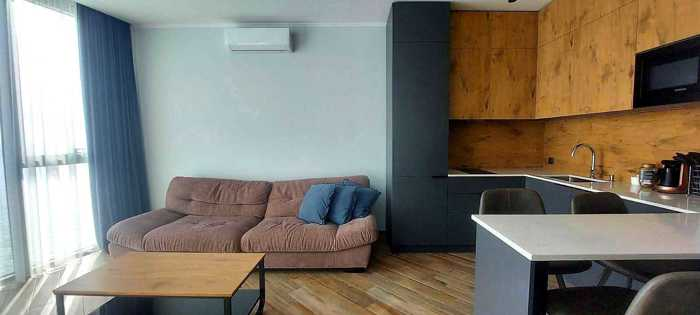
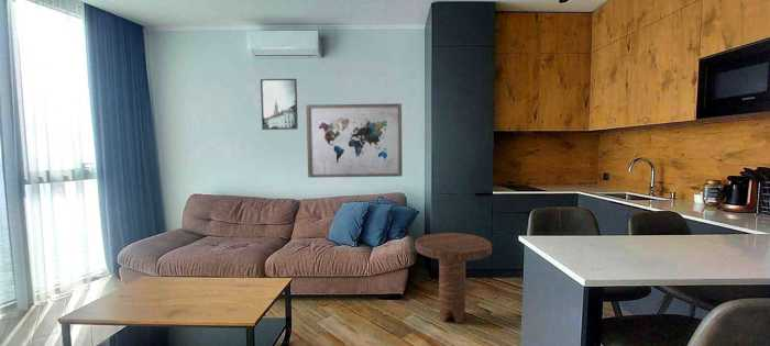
+ wall art (354, 141)
+ side table (452, 279)
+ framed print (278, 104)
